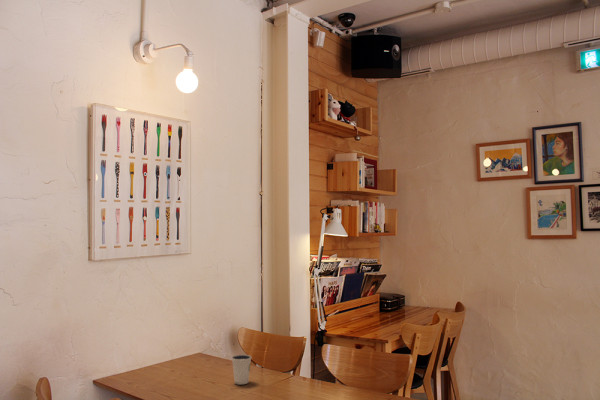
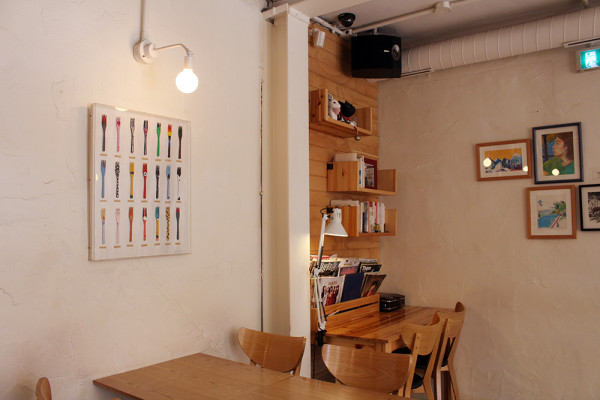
- dixie cup (241, 369)
